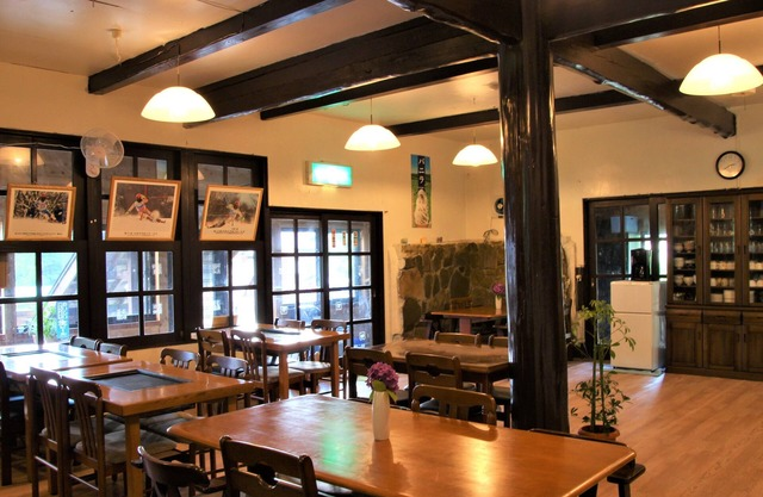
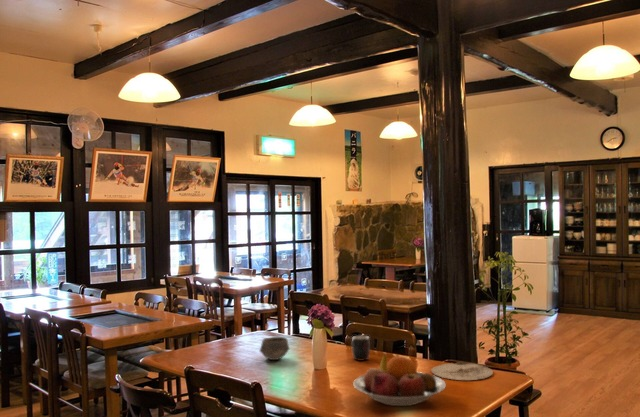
+ bowl (275, 348)
+ mug (362, 347)
+ plate (461, 370)
+ fruit bowl (398, 379)
